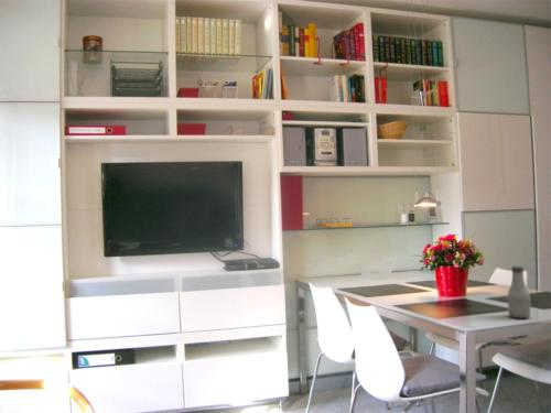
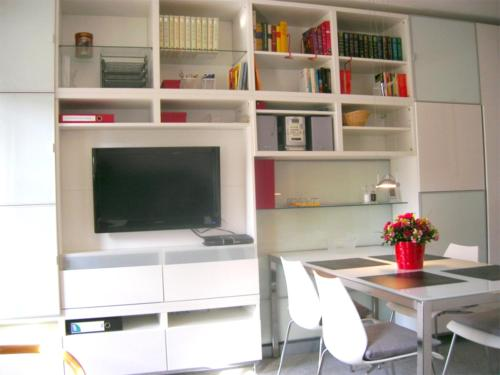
- bottle (518, 291)
